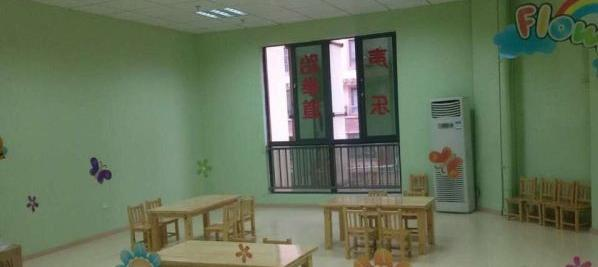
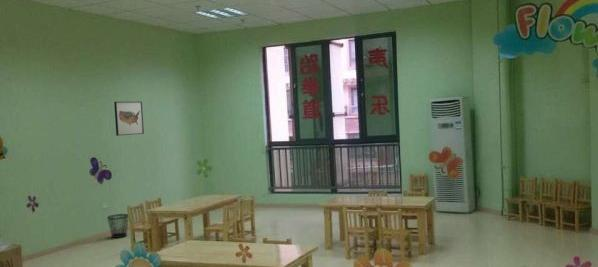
+ wall art (129, 118)
+ wastebasket (119, 226)
